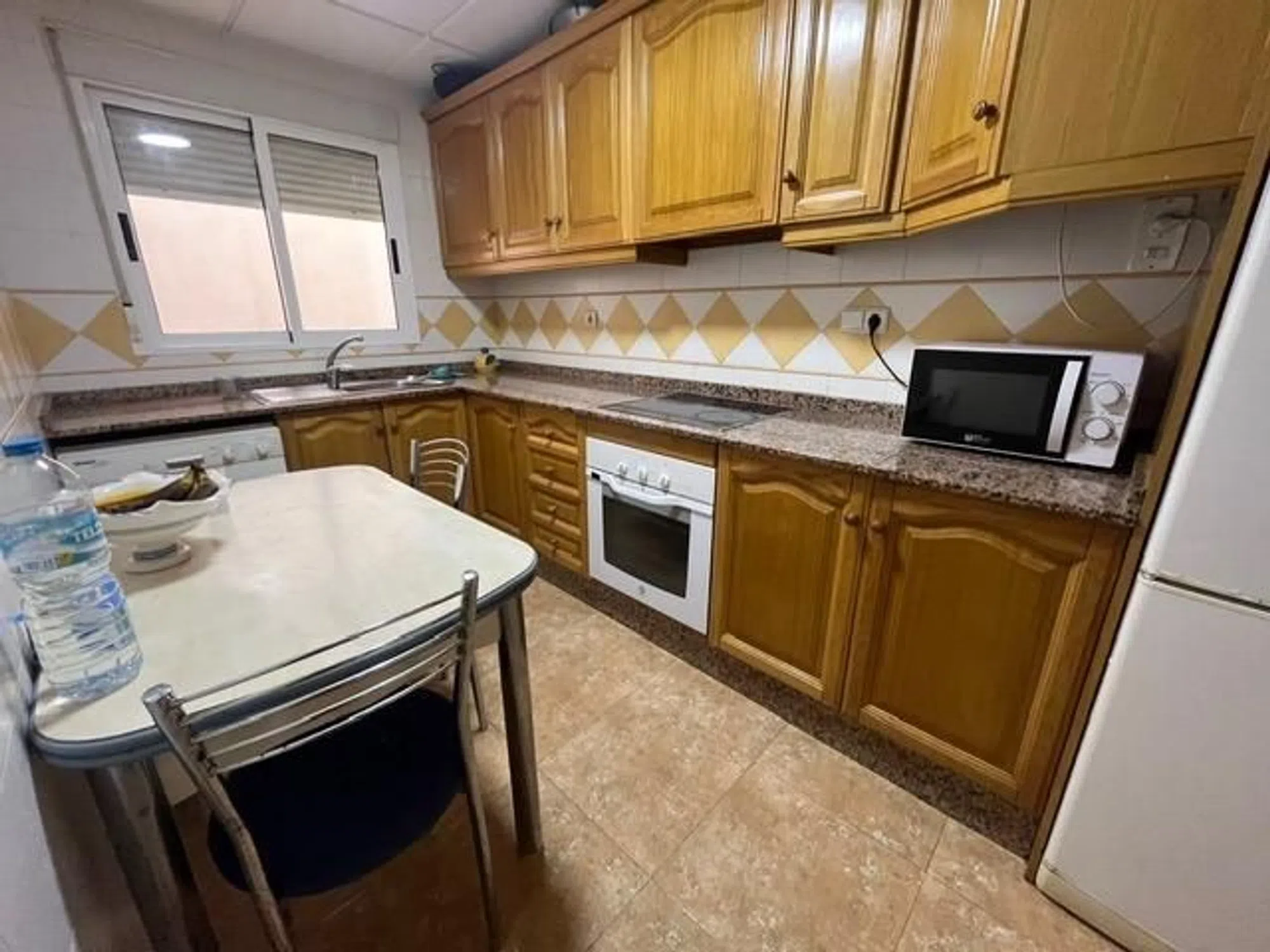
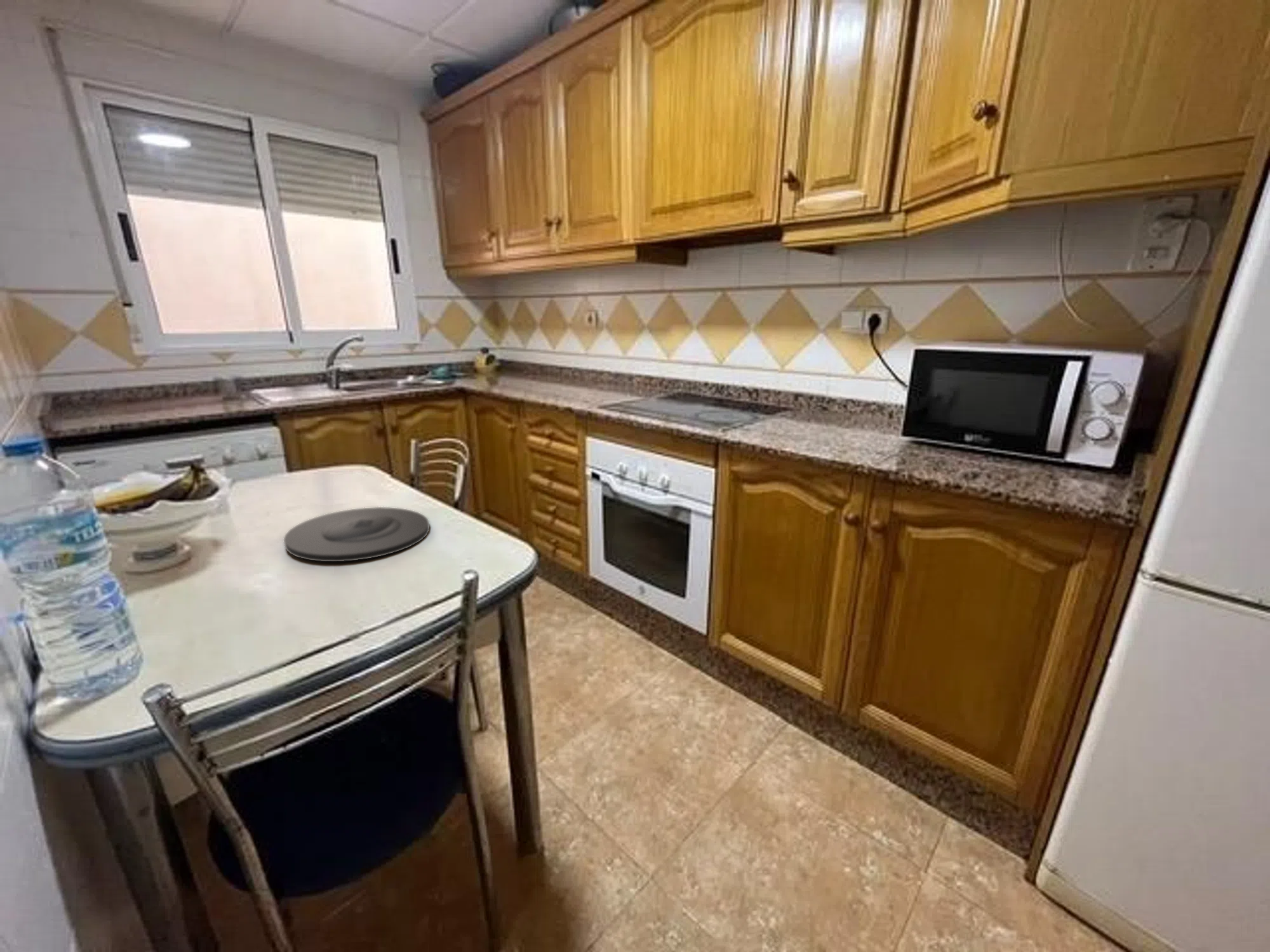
+ plate (359, 527)
